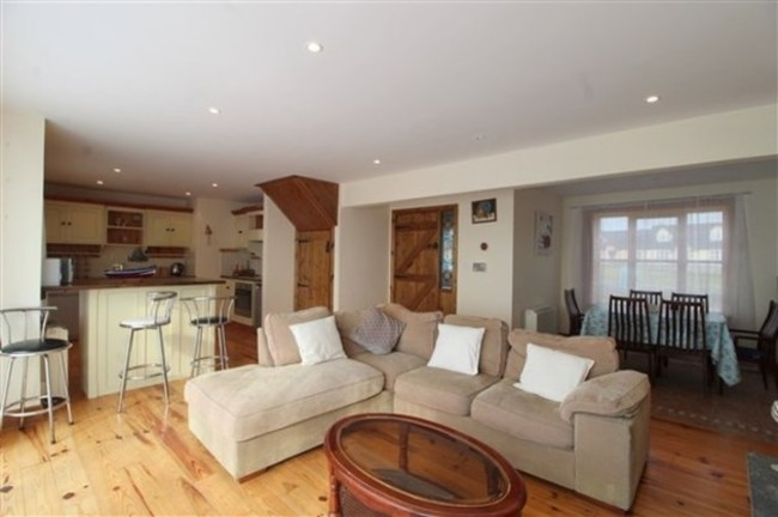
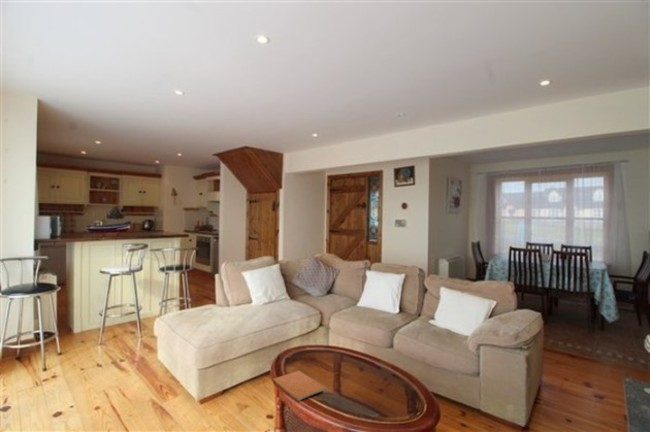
+ book (298, 384)
